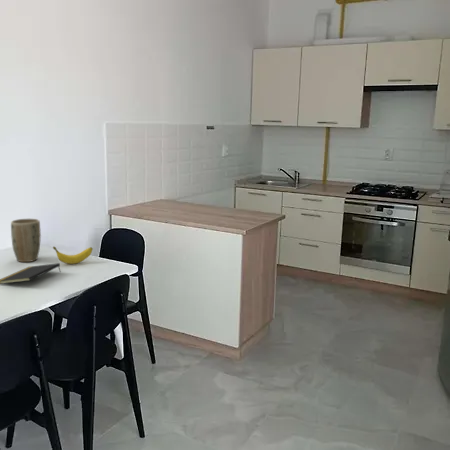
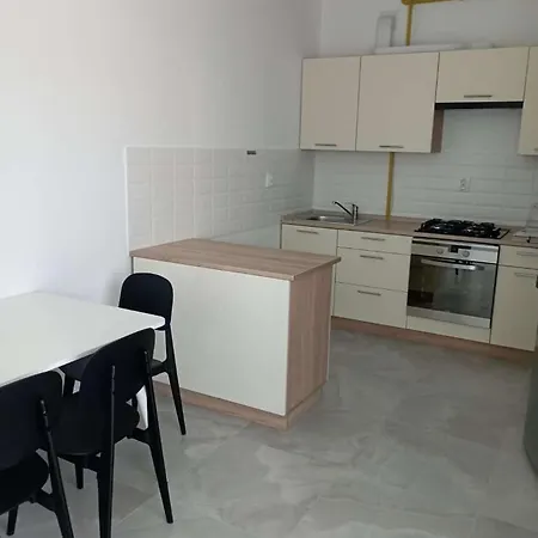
- plant pot (26, 240)
- notepad (29, 273)
- banana (73, 255)
